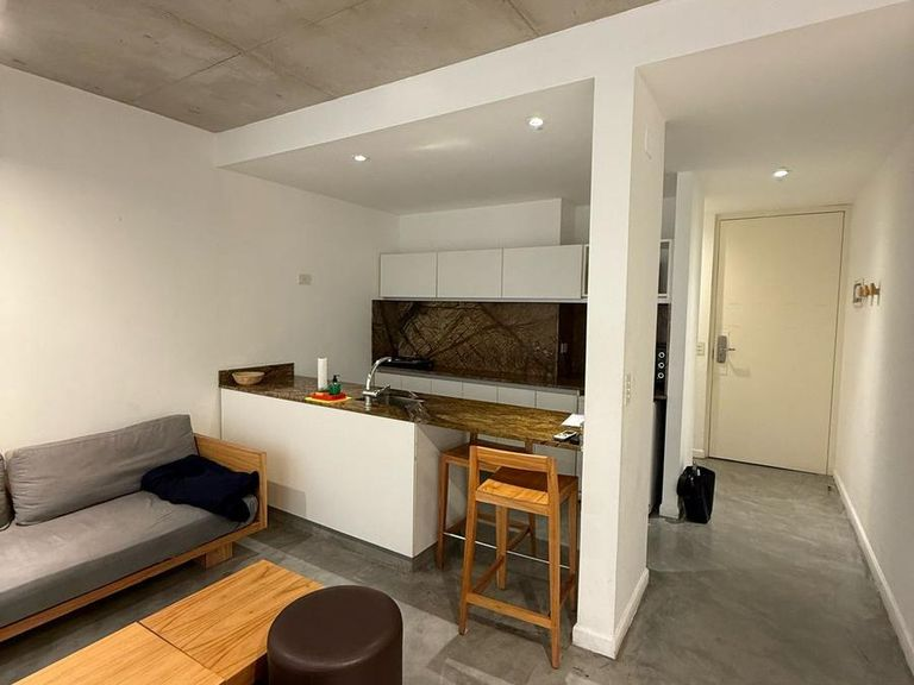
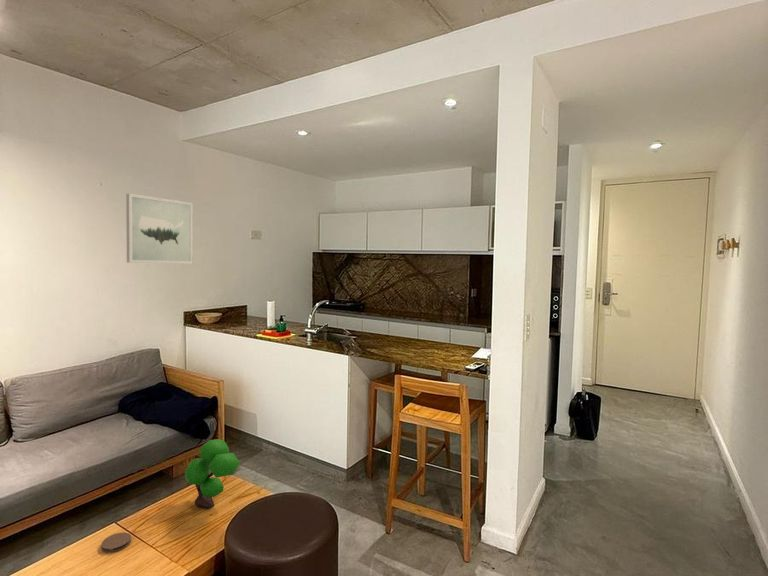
+ coaster (116, 542)
+ wall art (161, 231)
+ plant (214, 475)
